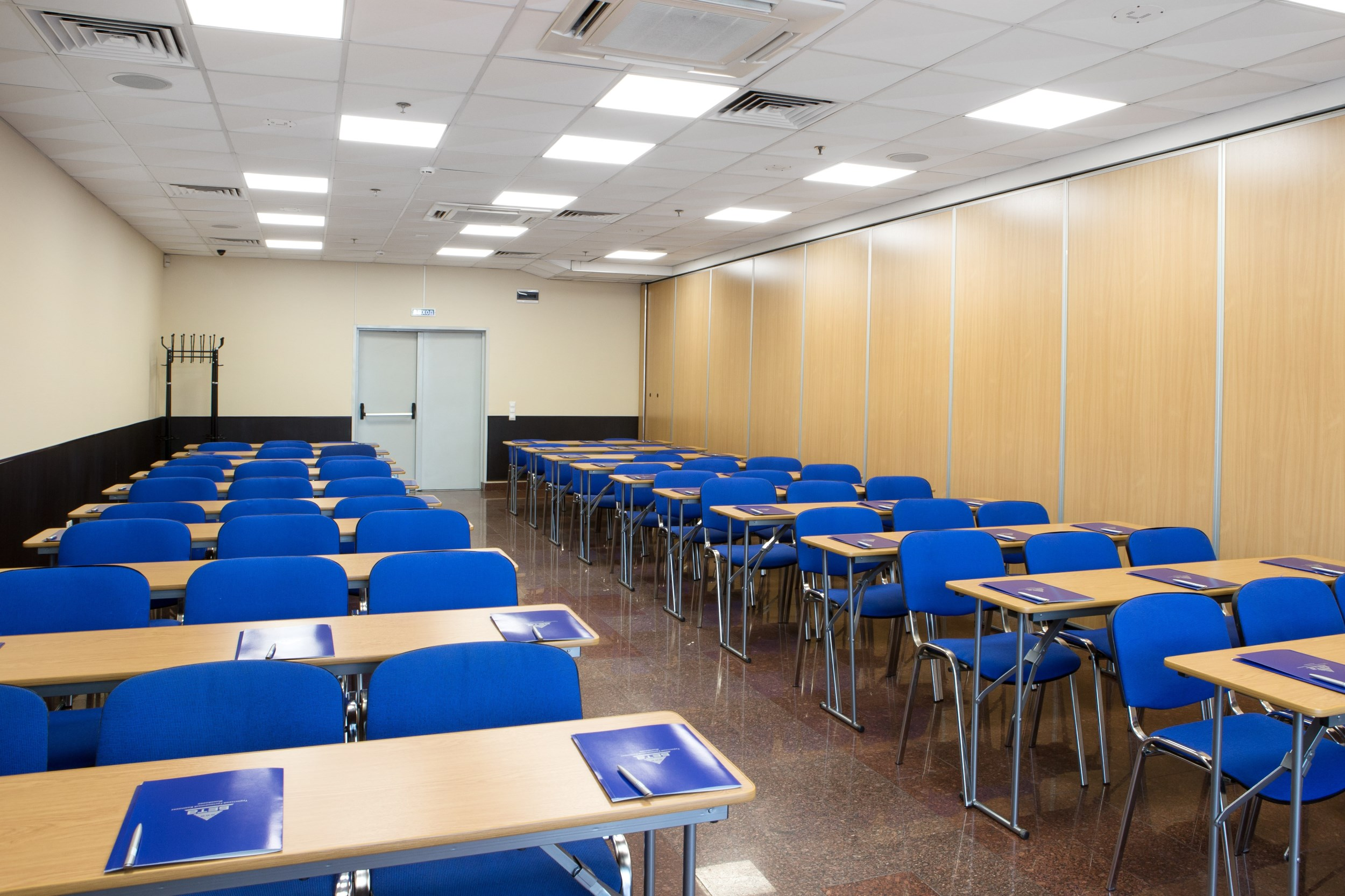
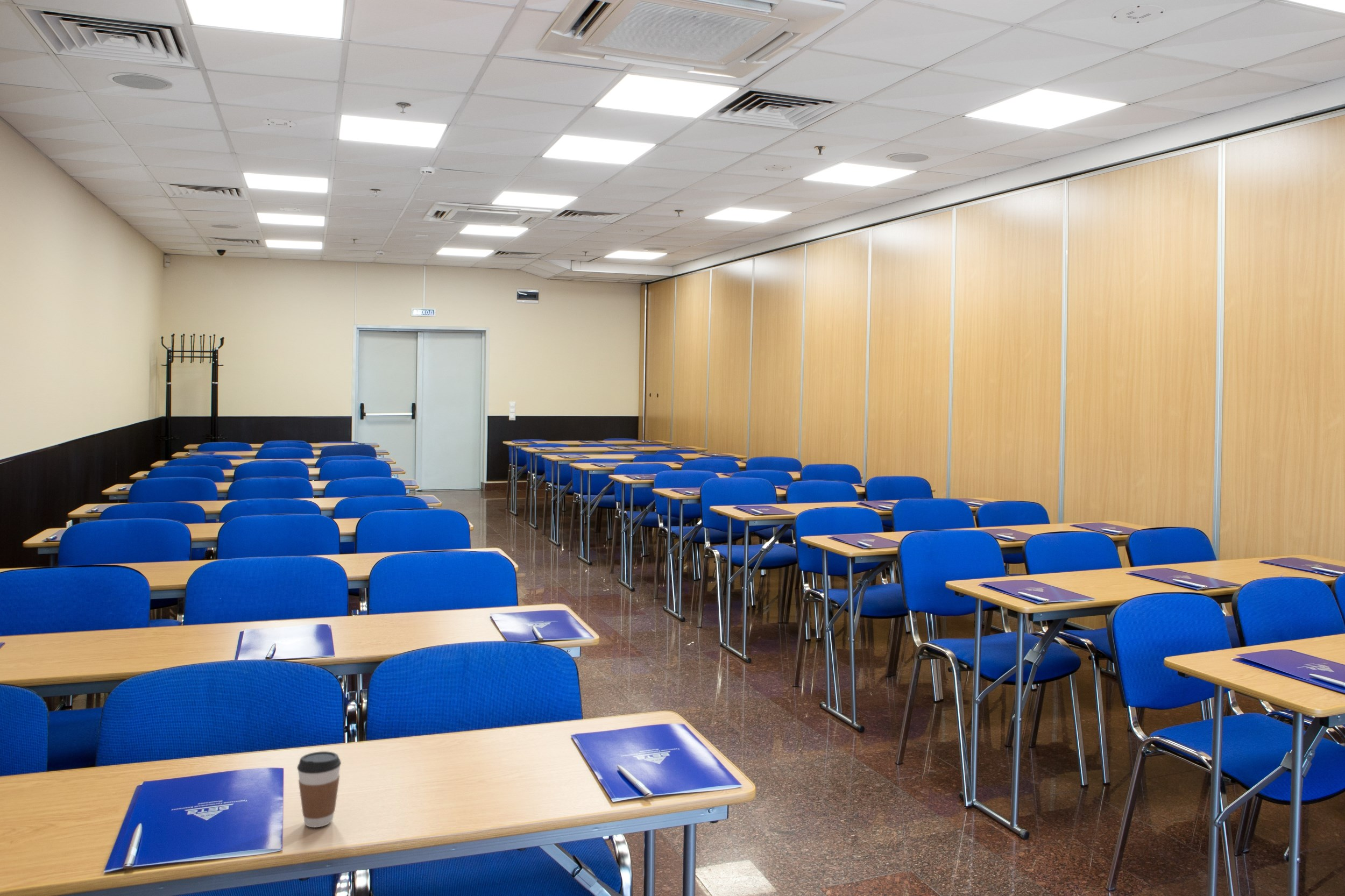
+ coffee cup (319, 789)
